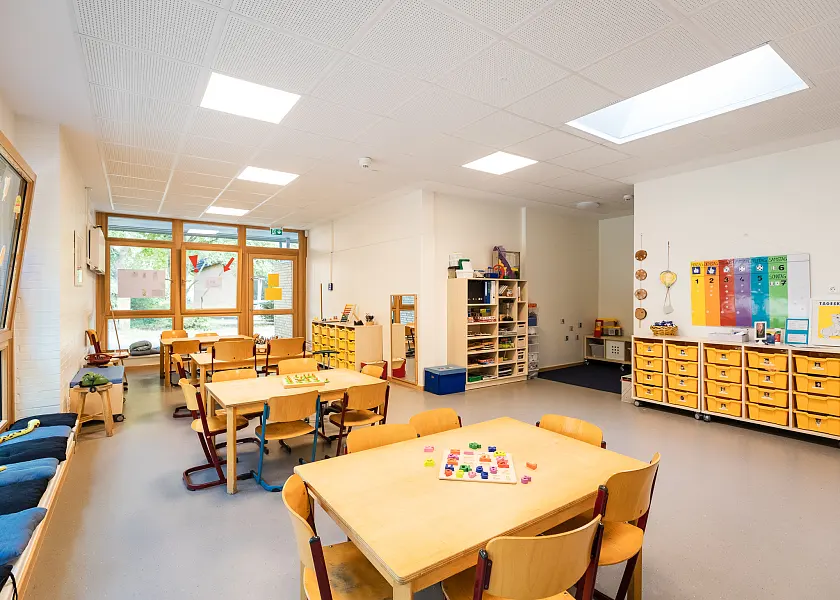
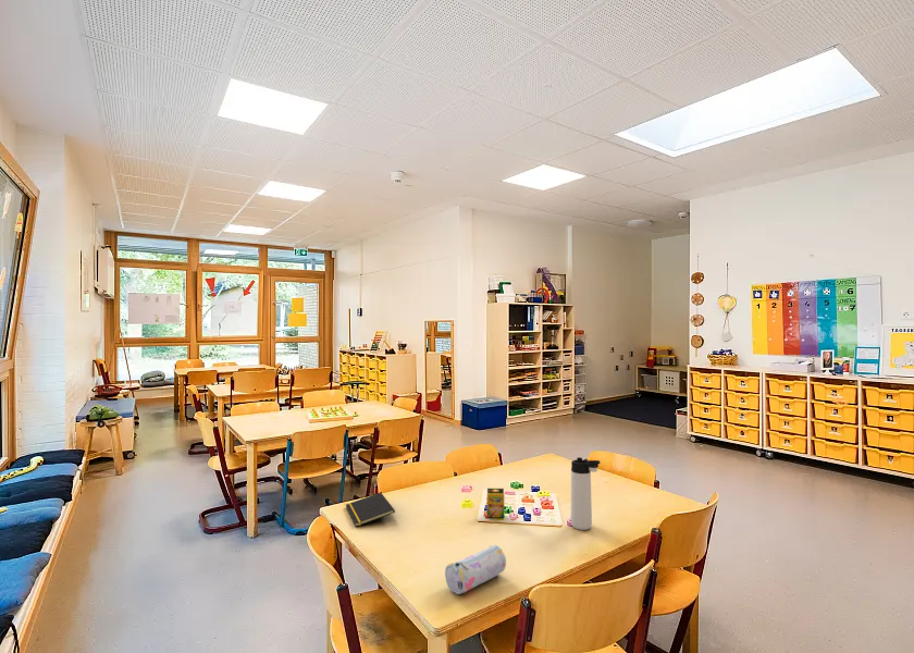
+ crayon box (495, 502)
+ thermos bottle (585, 493)
+ notepad (369, 508)
+ pencil case (475, 567)
